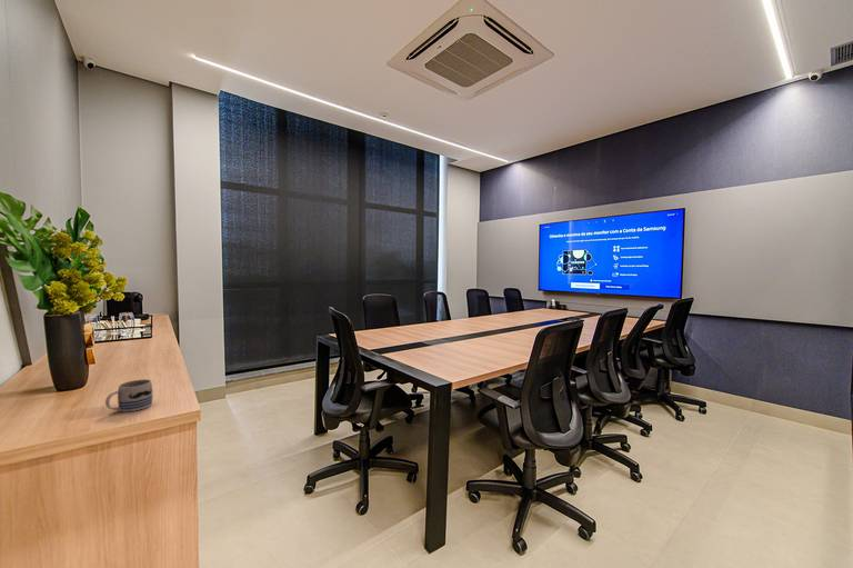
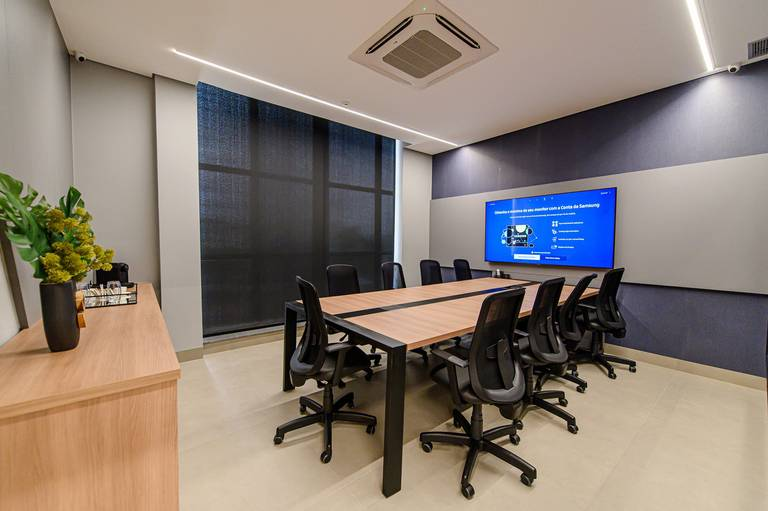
- mug (130, 396)
